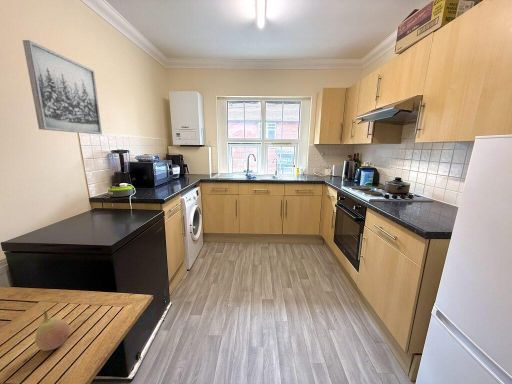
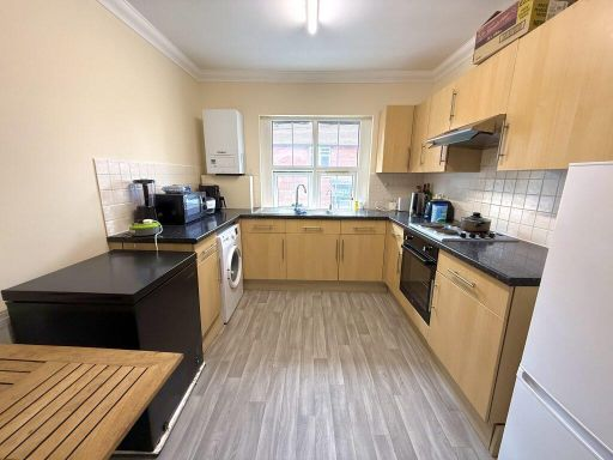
- fruit (51, 328)
- wall art (69, 96)
